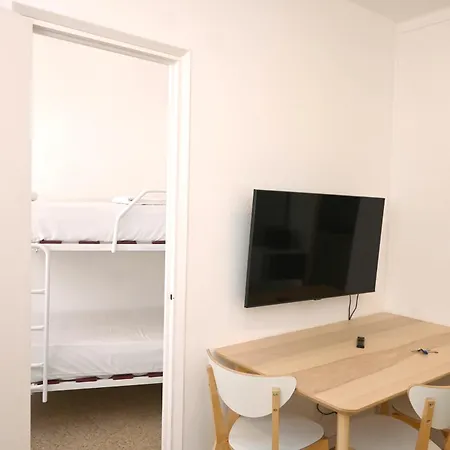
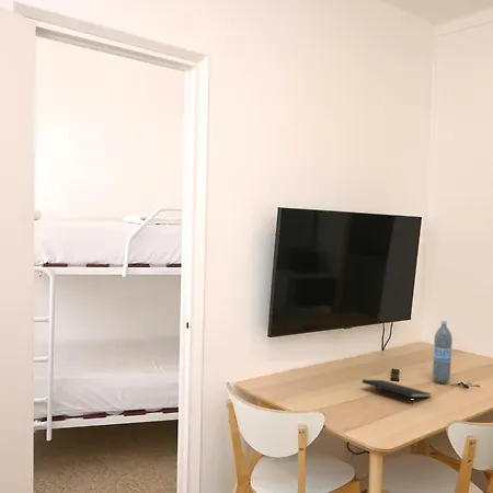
+ notepad (395, 388)
+ water bottle (442, 352)
